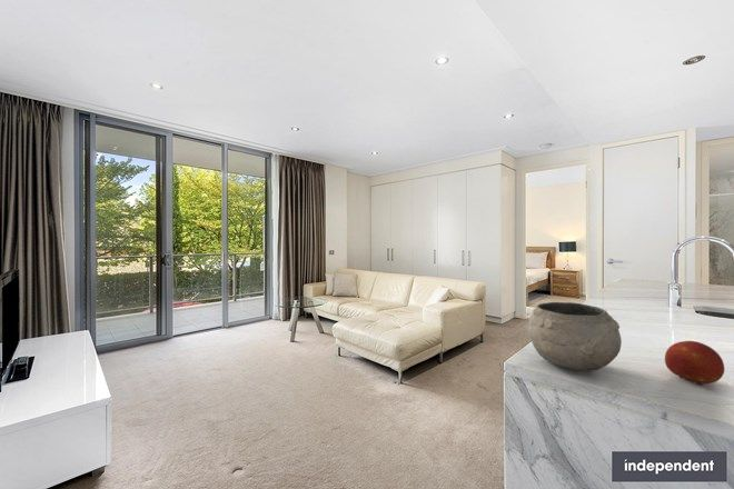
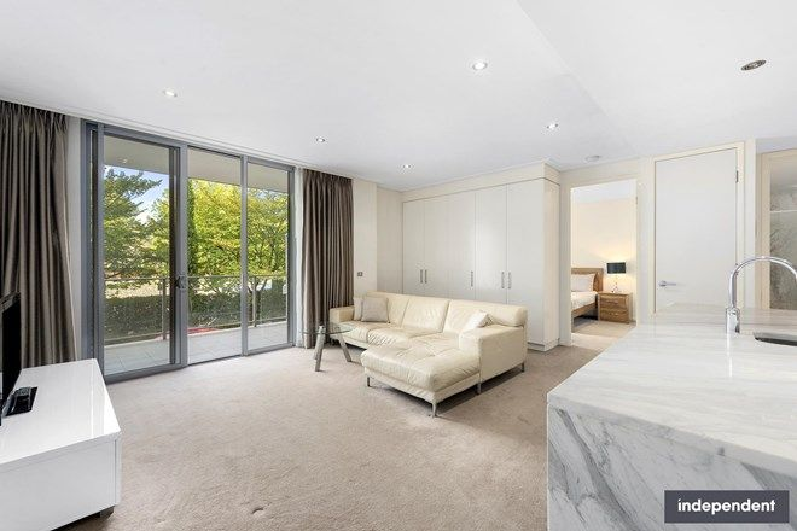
- fruit (693, 360)
- bowl (572, 336)
